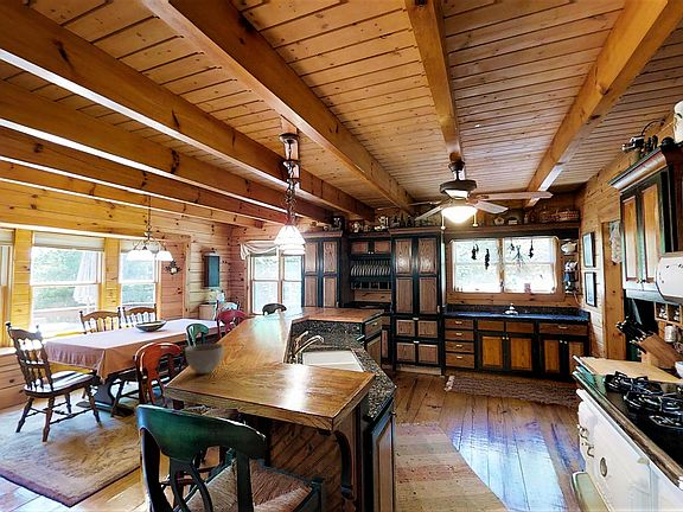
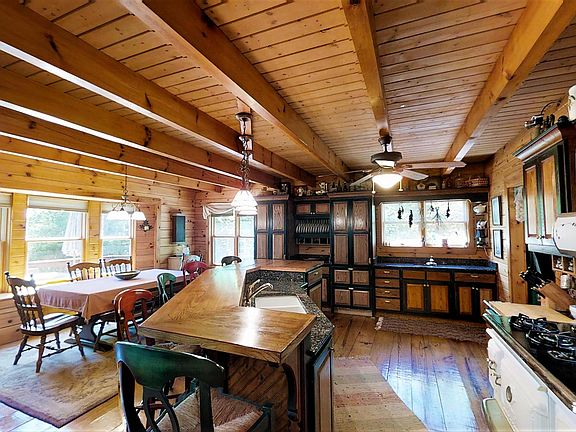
- bowl (204, 359)
